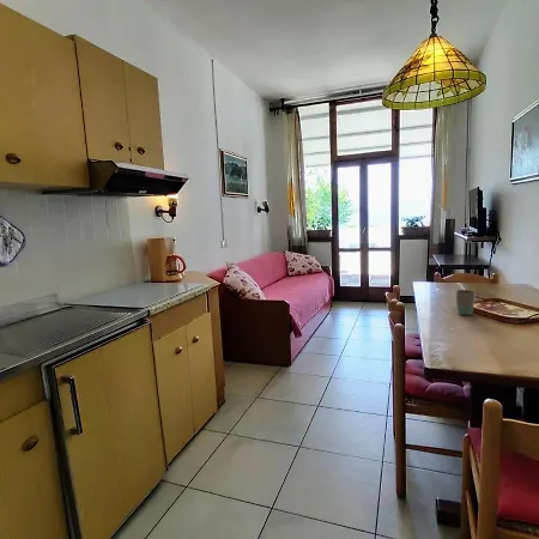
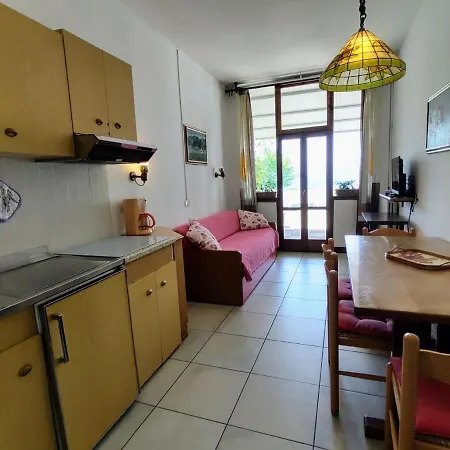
- mug (465, 302)
